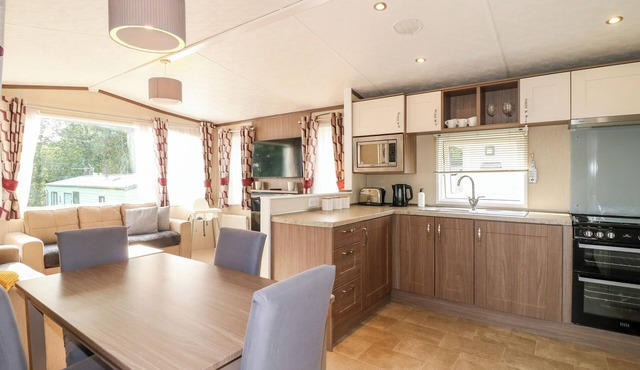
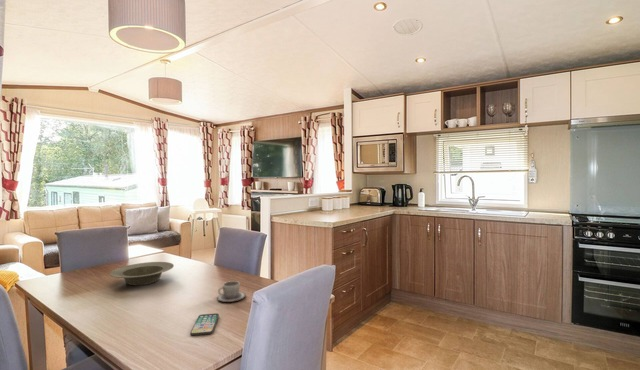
+ cup (231, 290)
+ bowl (143, 275)
+ smartphone (205, 323)
